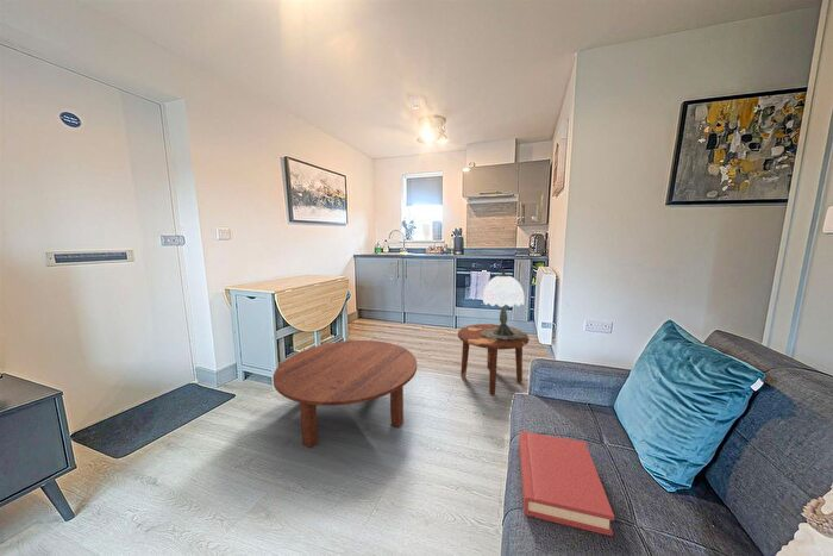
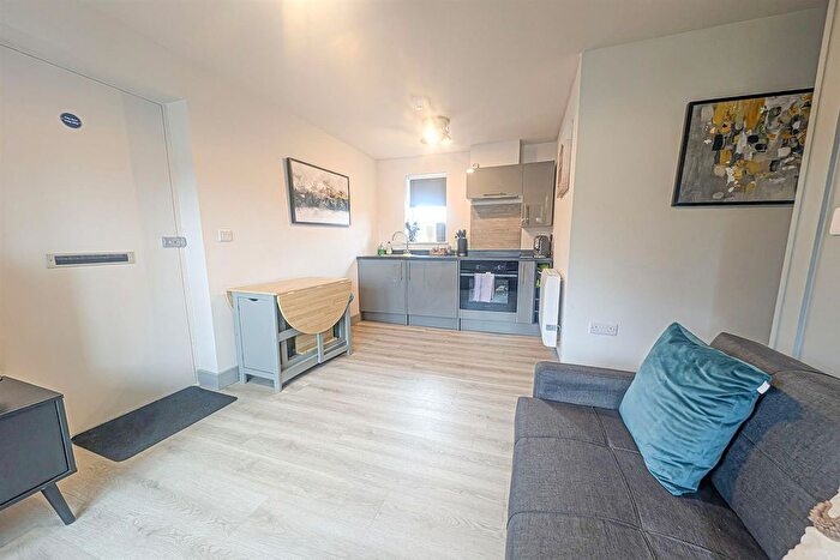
- coffee table (349, 387)
- hardback book (557, 474)
- table lamp (497, 302)
- side table (491, 356)
